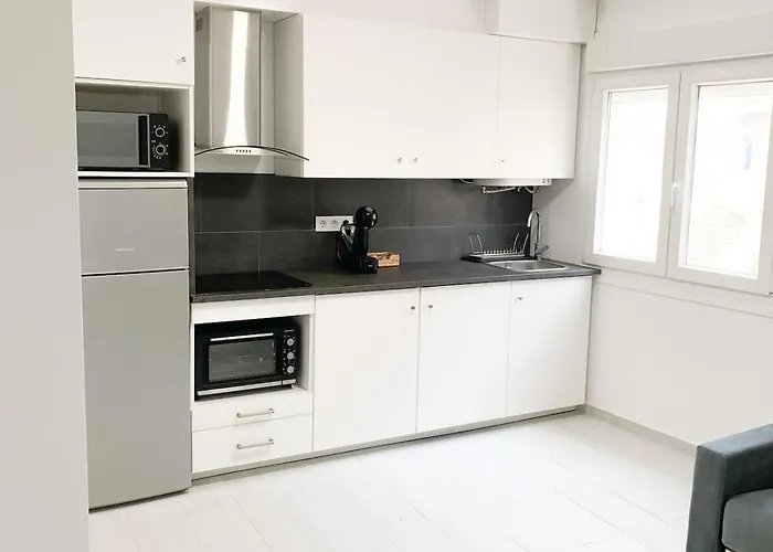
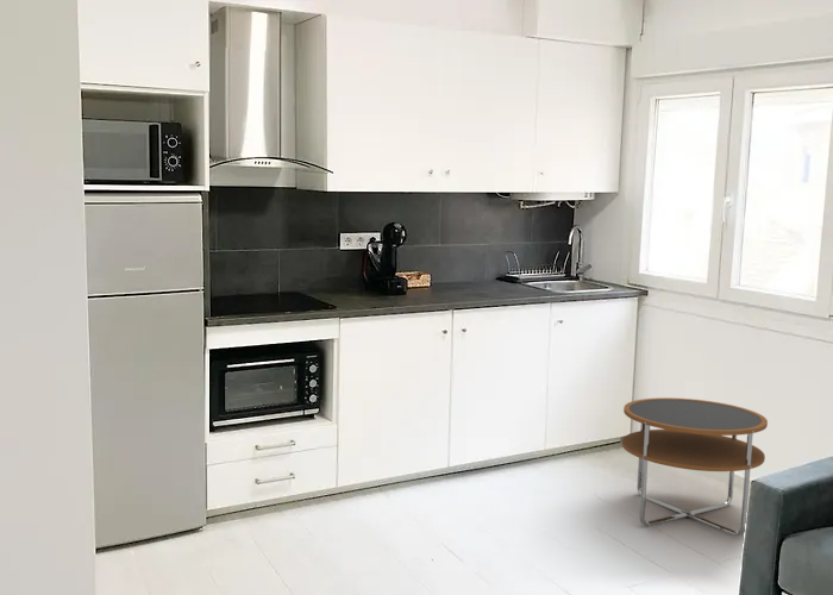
+ side table (690, 465)
